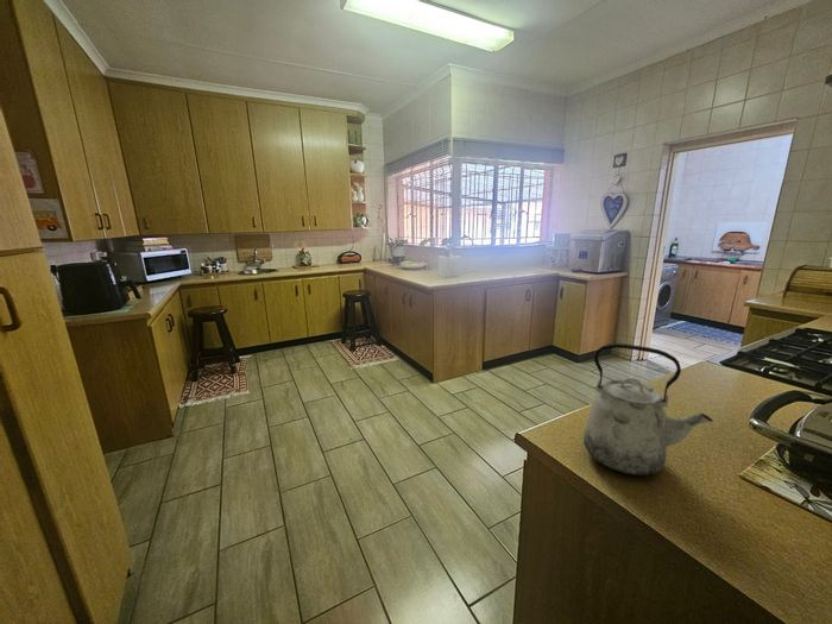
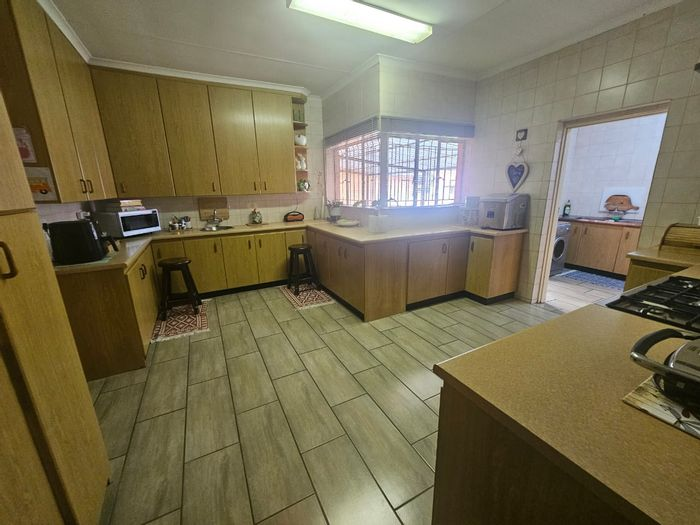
- kettle (645, 408)
